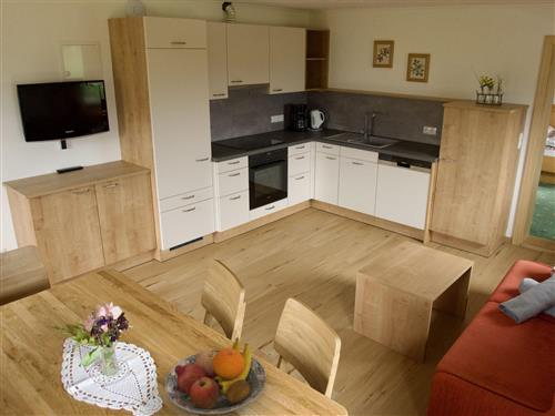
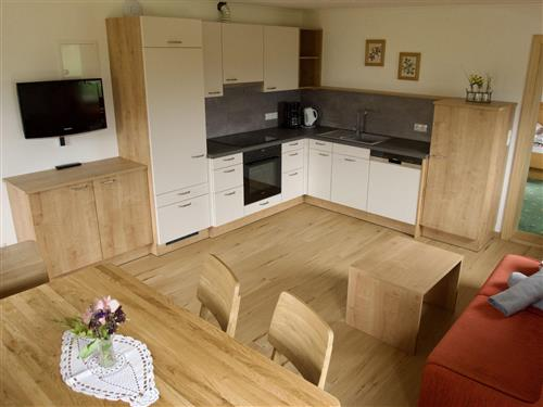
- fruit bowl (215, 374)
